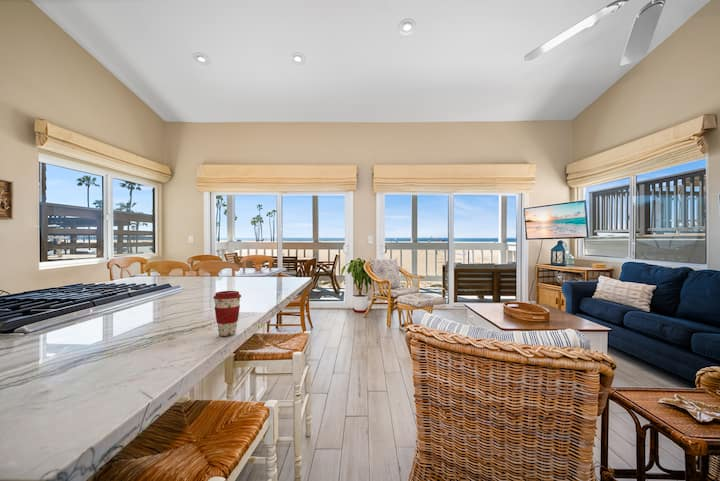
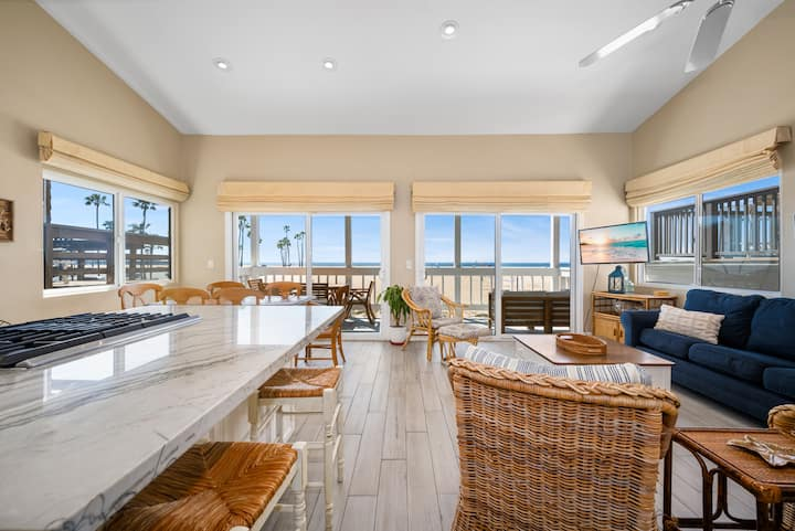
- coffee cup (227, 312)
